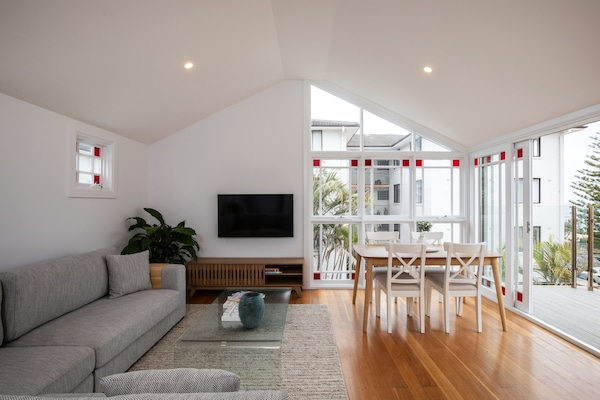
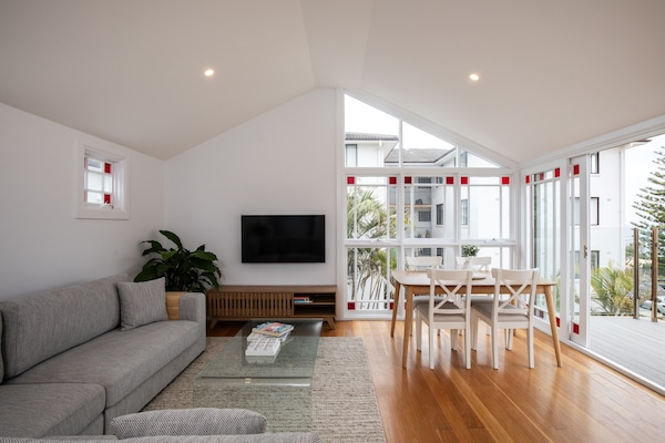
- vase (251, 310)
